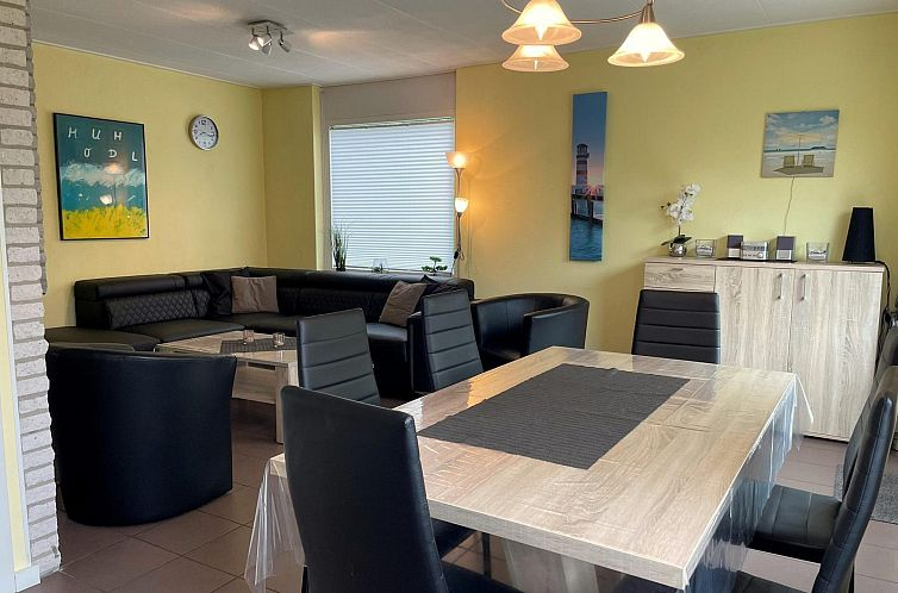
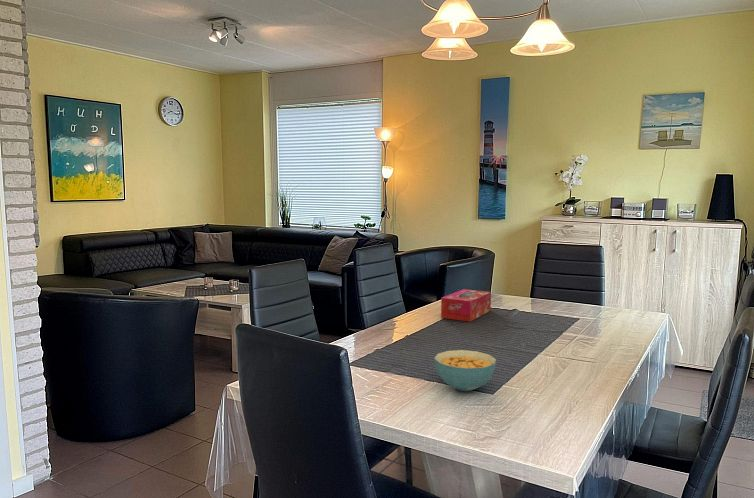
+ cereal bowl (464, 373)
+ tissue box (466, 304)
